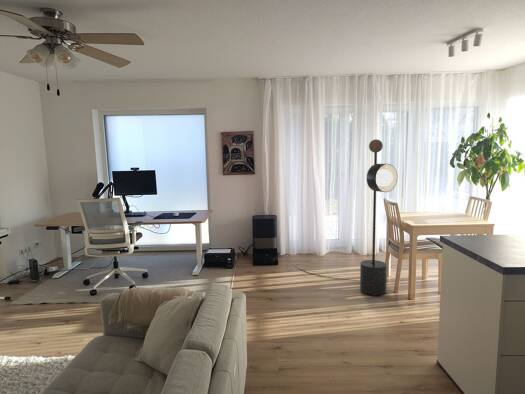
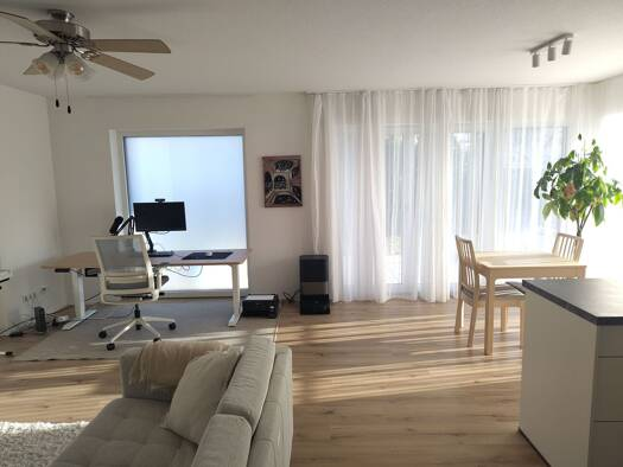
- floor lamp (373, 209)
